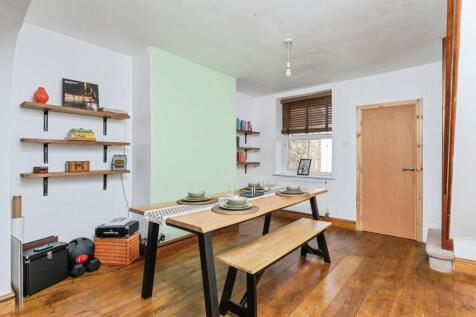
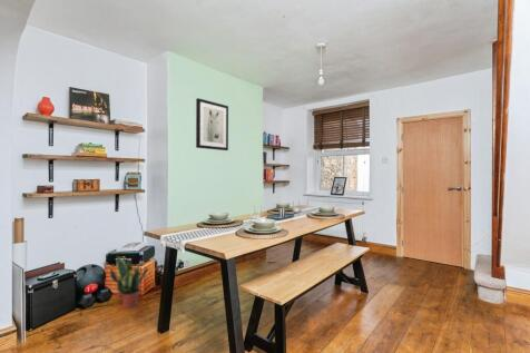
+ wall art (213, 126)
+ potted plant (131, 278)
